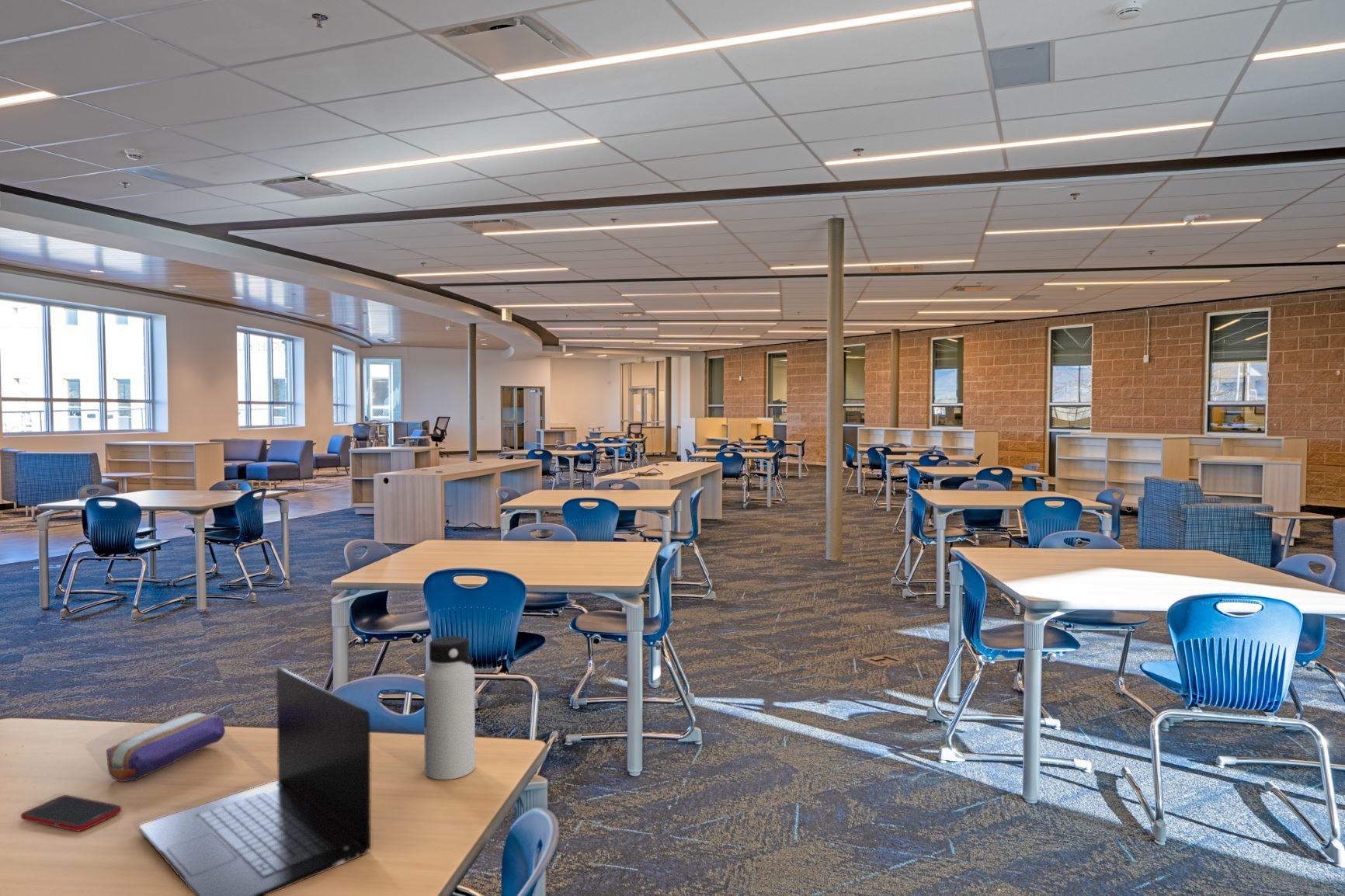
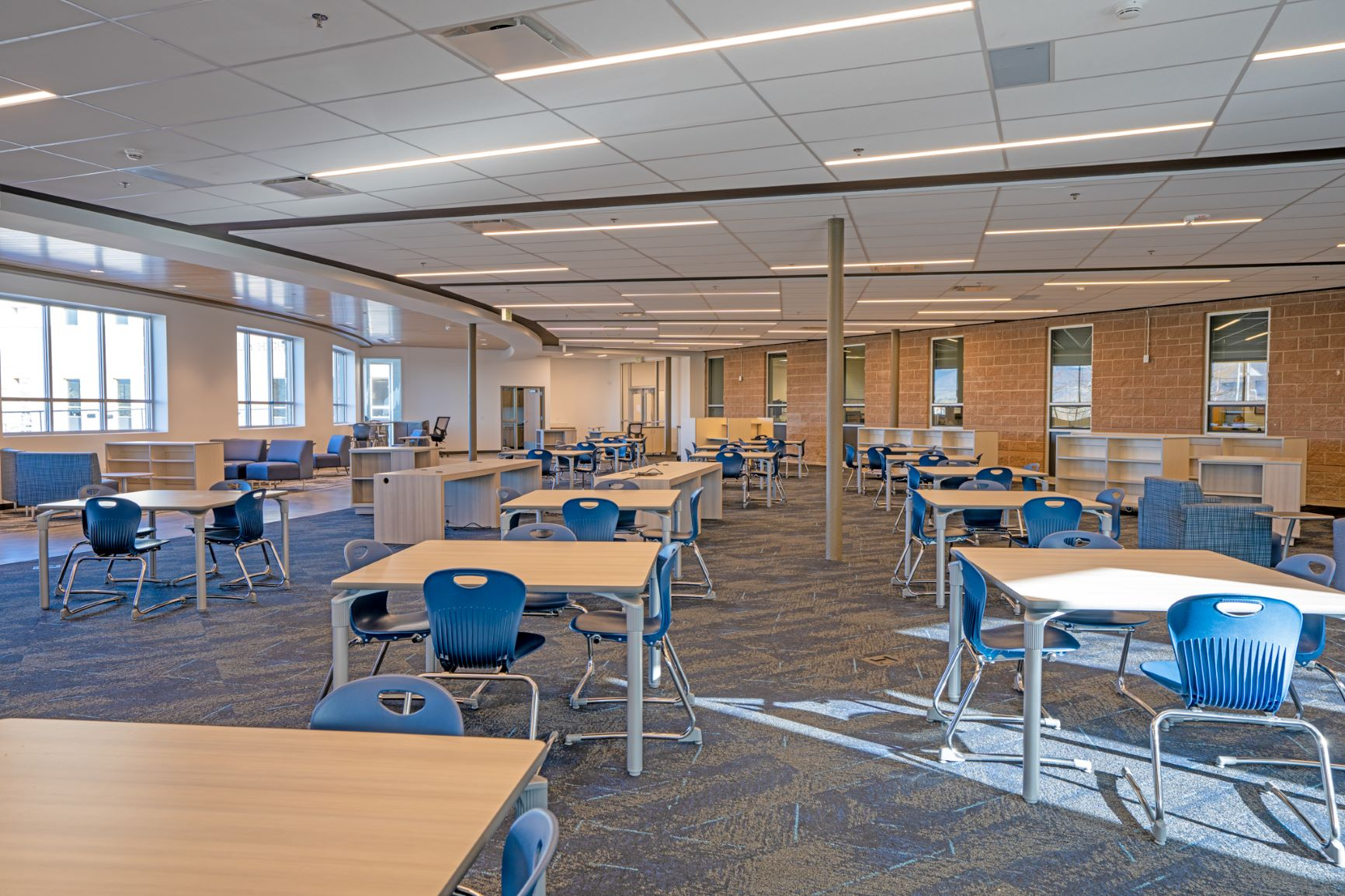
- cell phone (71, 813)
- laptop (255, 787)
- pencil case (169, 743)
- water bottle (450, 704)
